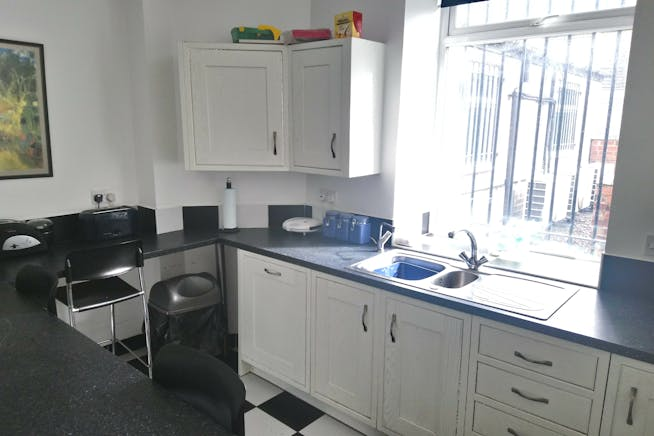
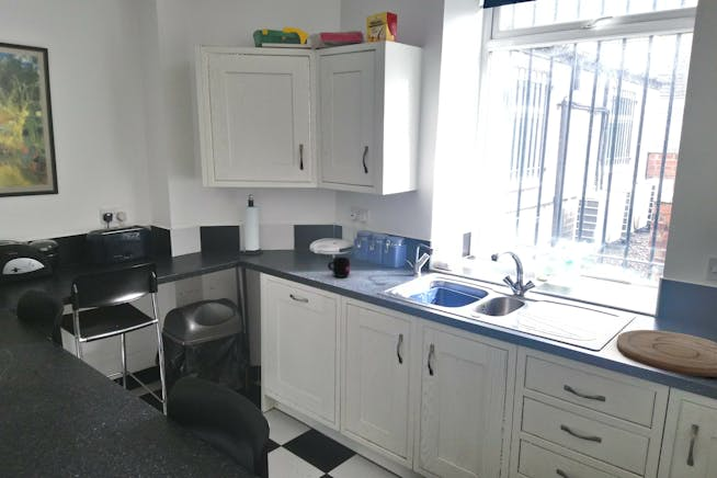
+ cutting board (675, 351)
+ mug (338, 266)
